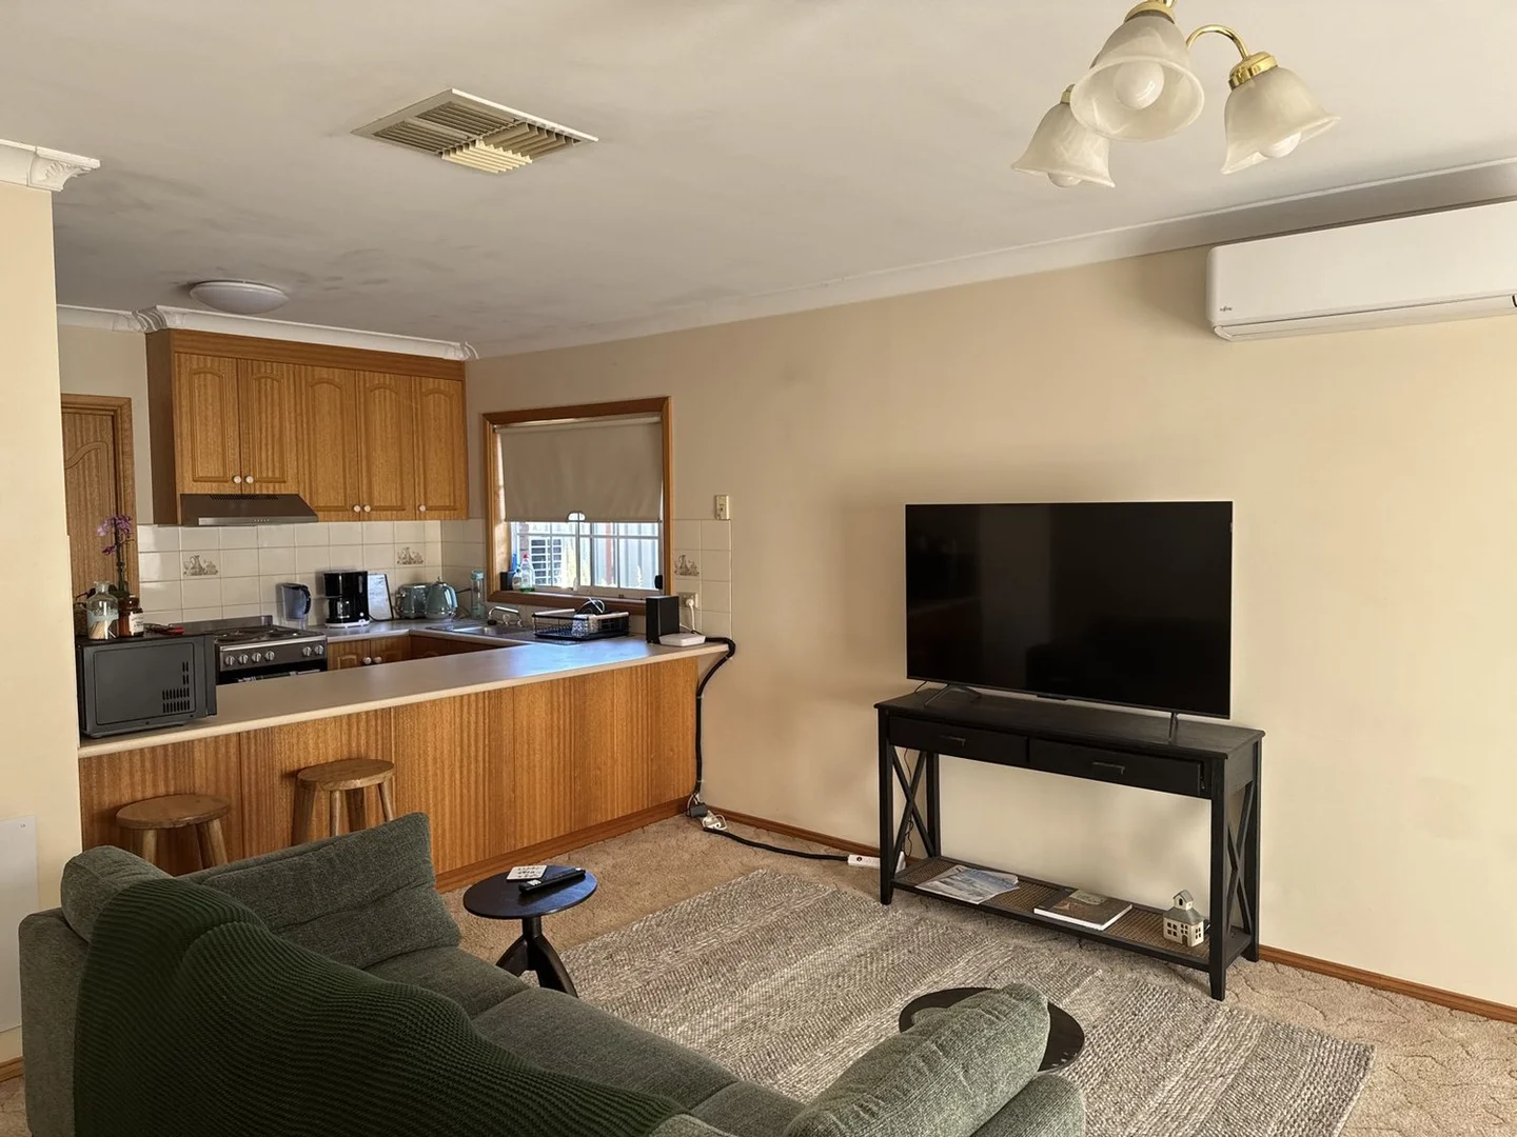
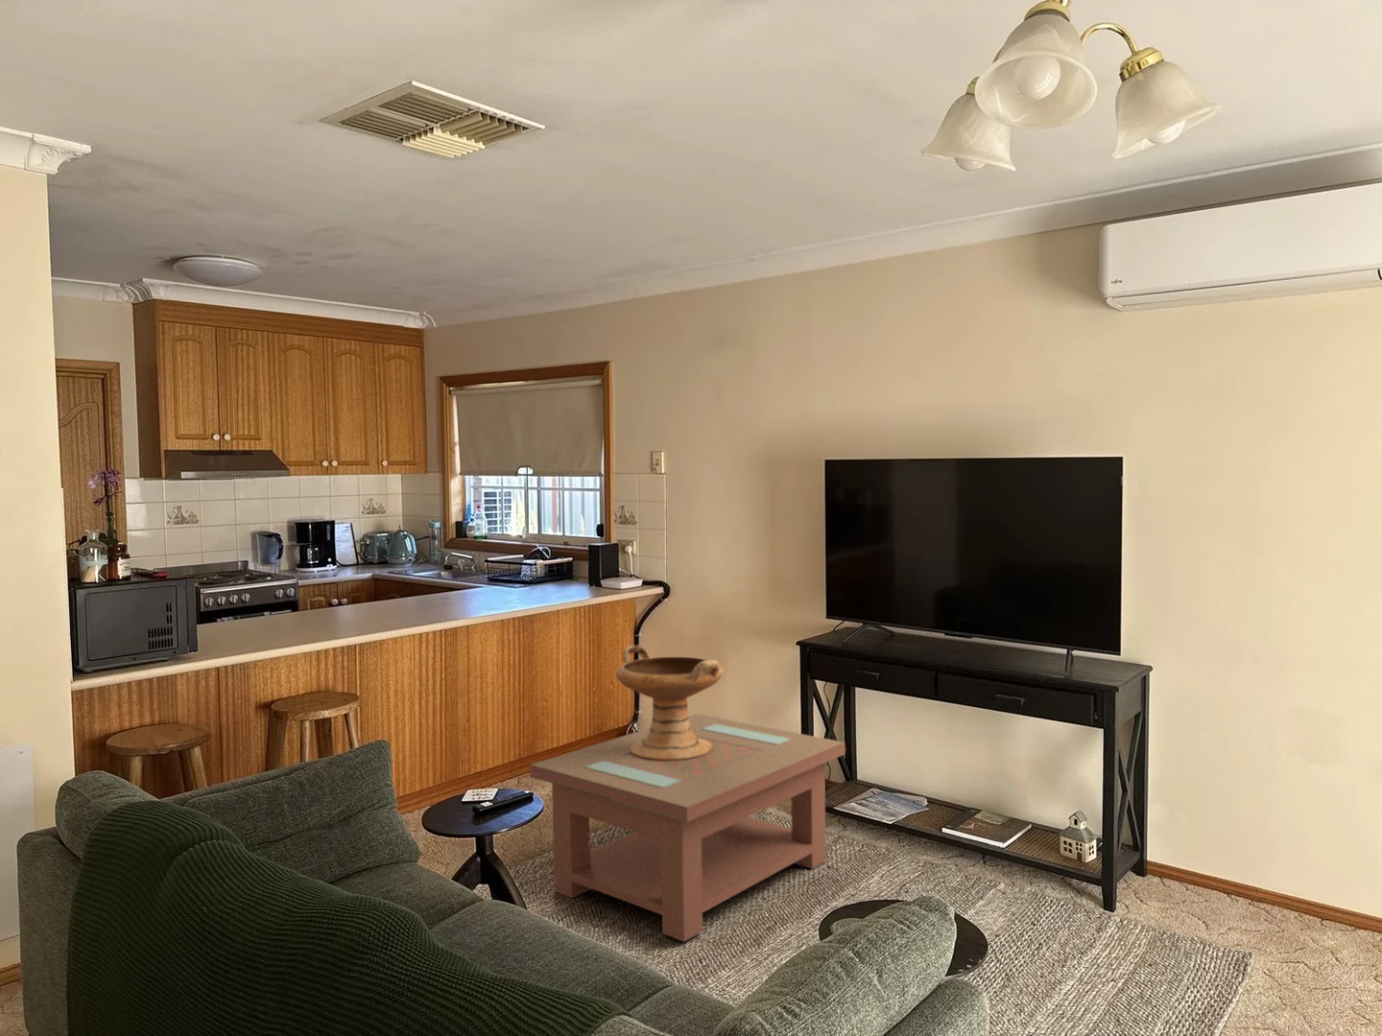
+ coffee table (693, 813)
+ decorative bowl (670, 700)
